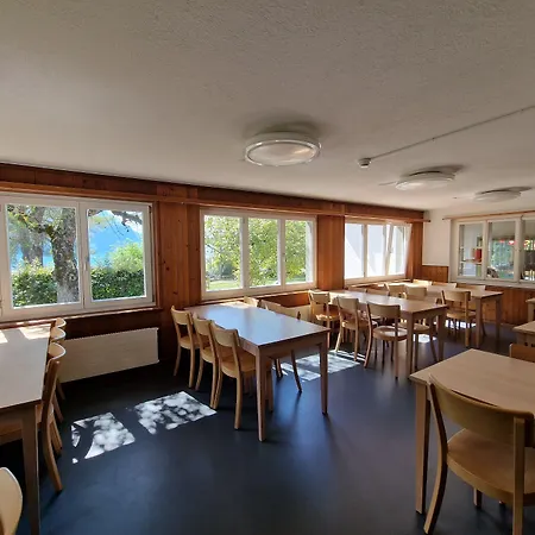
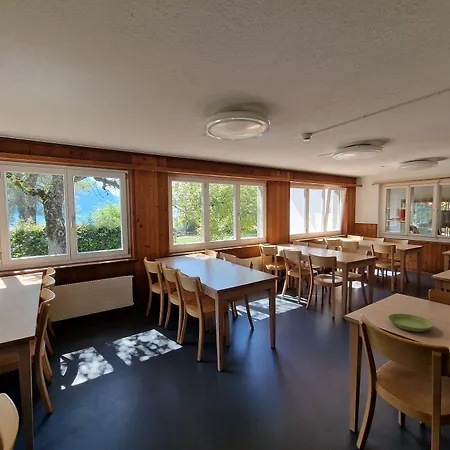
+ saucer (409, 323)
